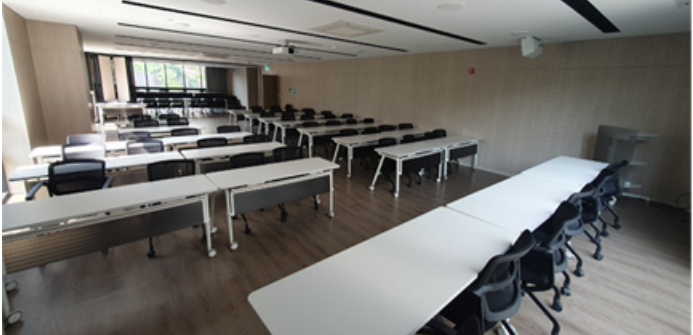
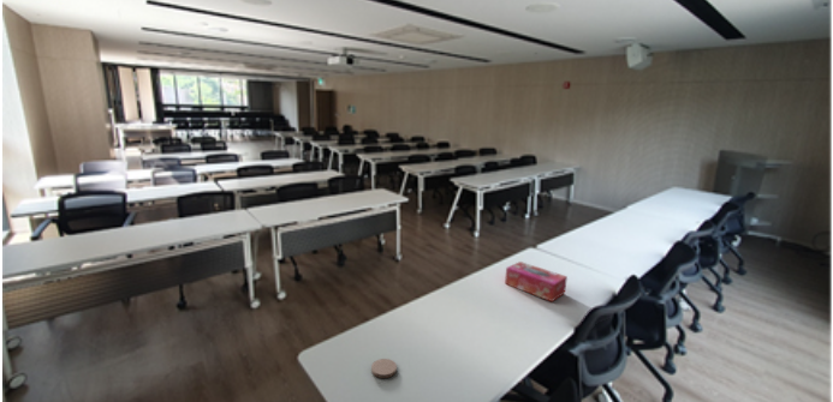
+ tissue box (535, 280)
+ coaster (383, 367)
